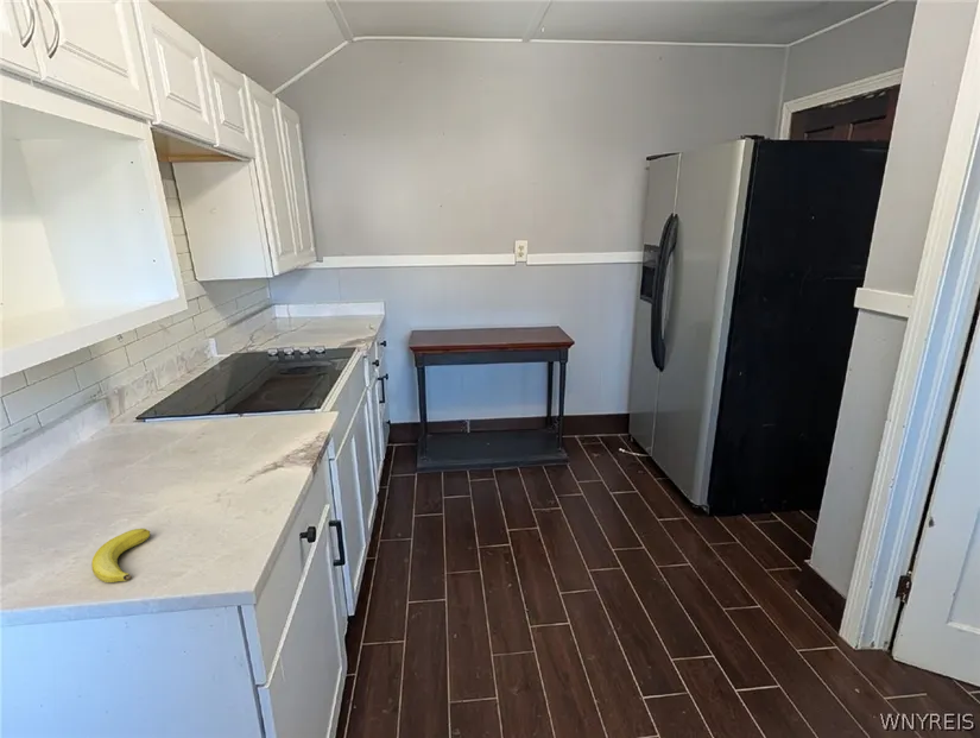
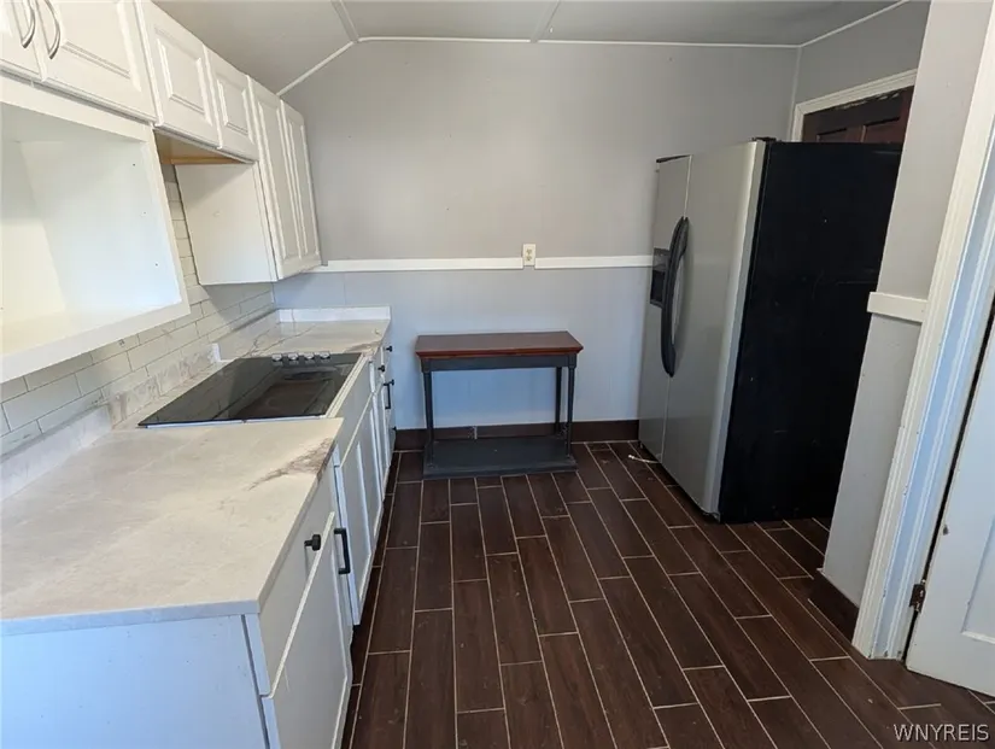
- banana (119, 554)
